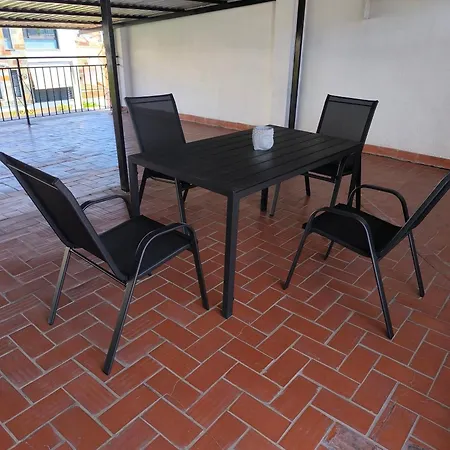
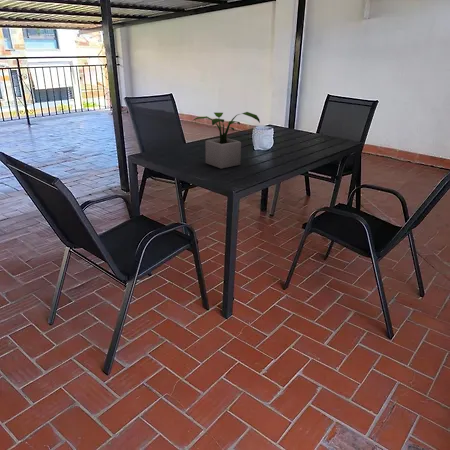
+ potted plant (224, 138)
